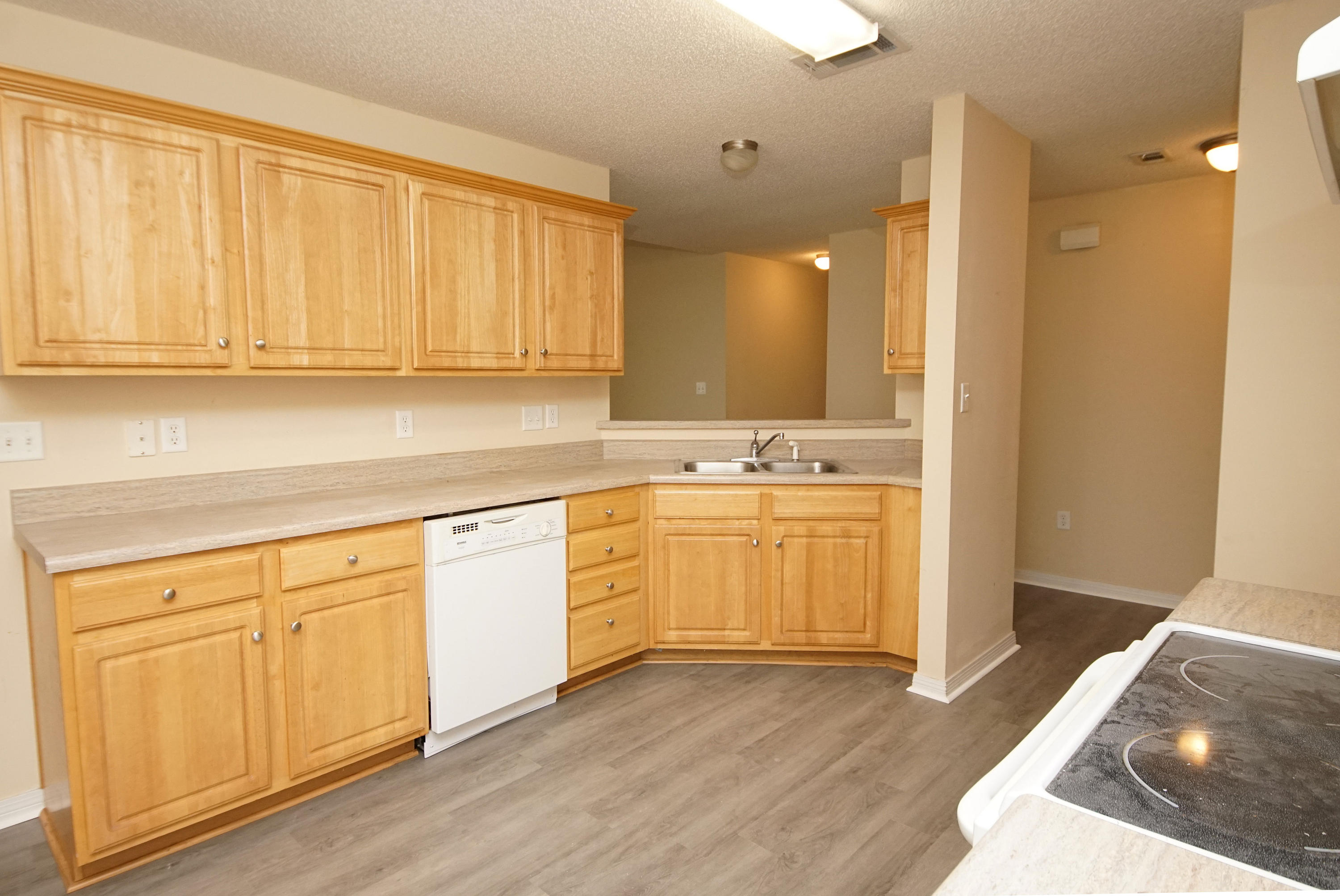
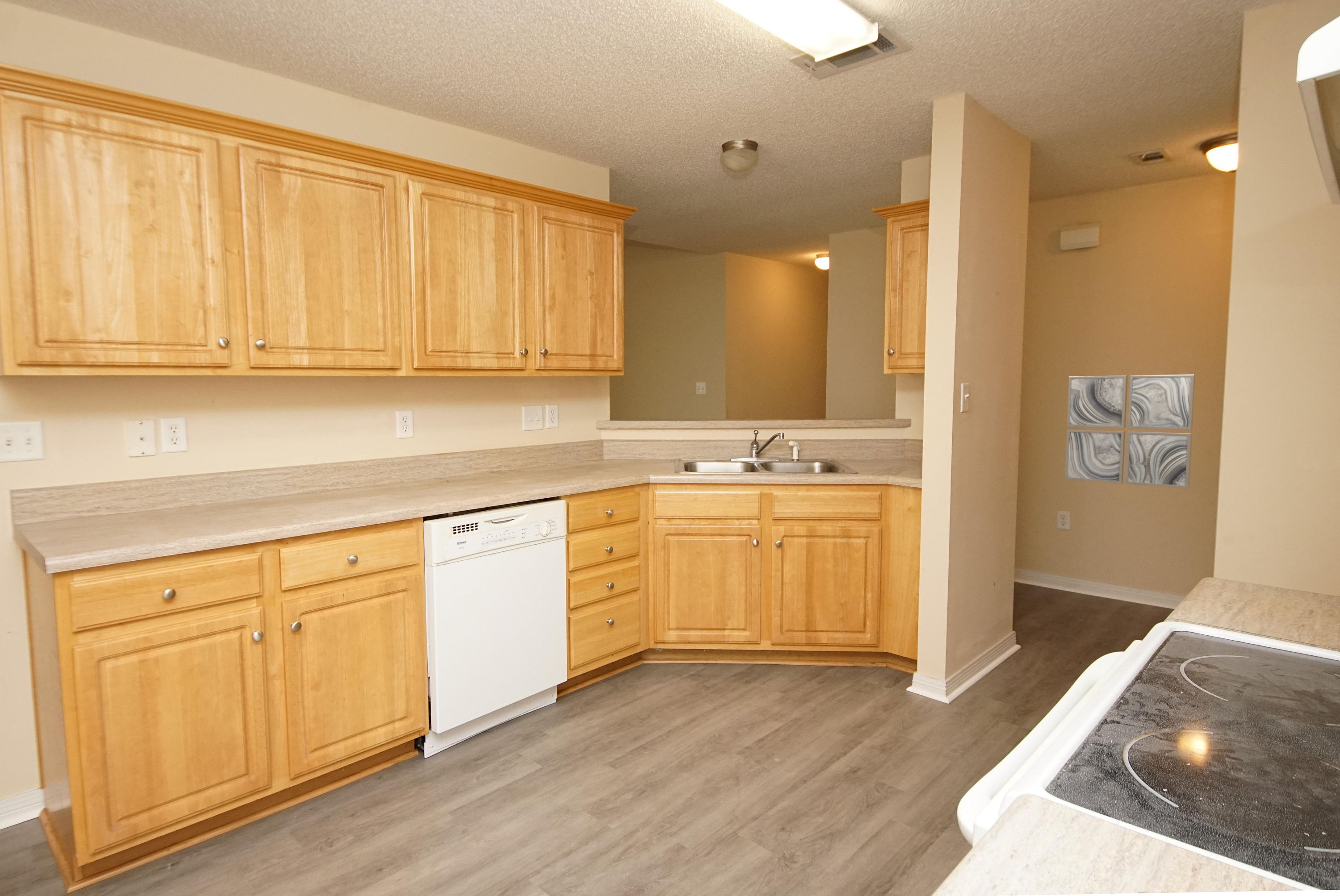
+ wall art (1127, 431)
